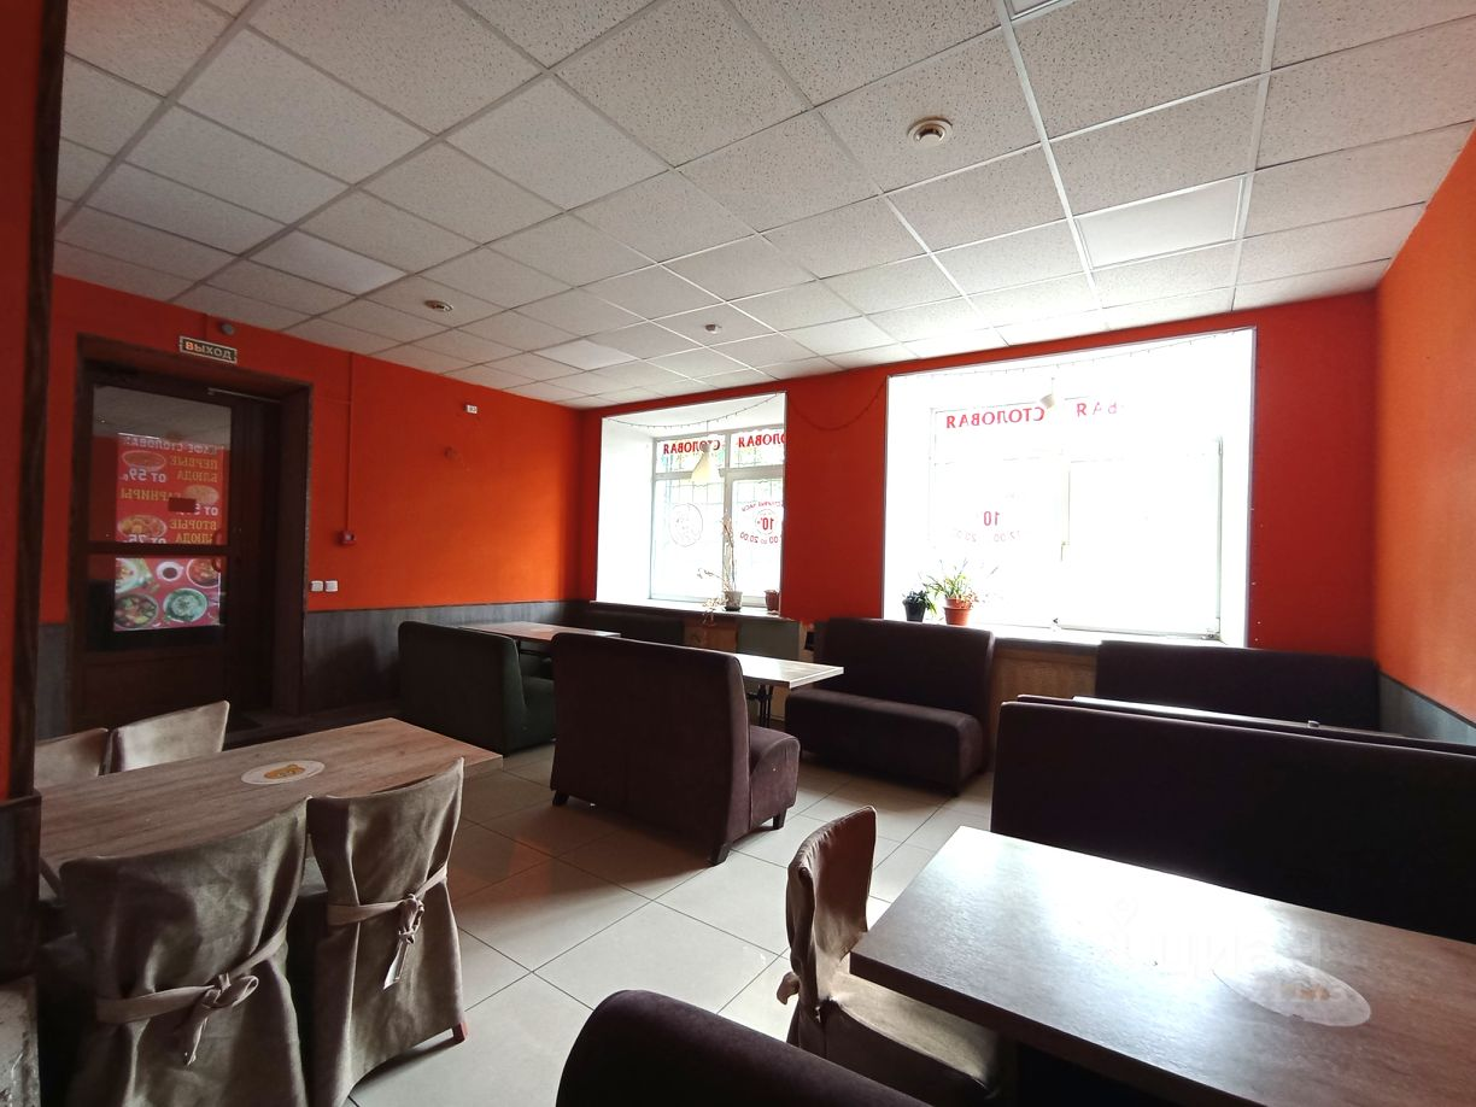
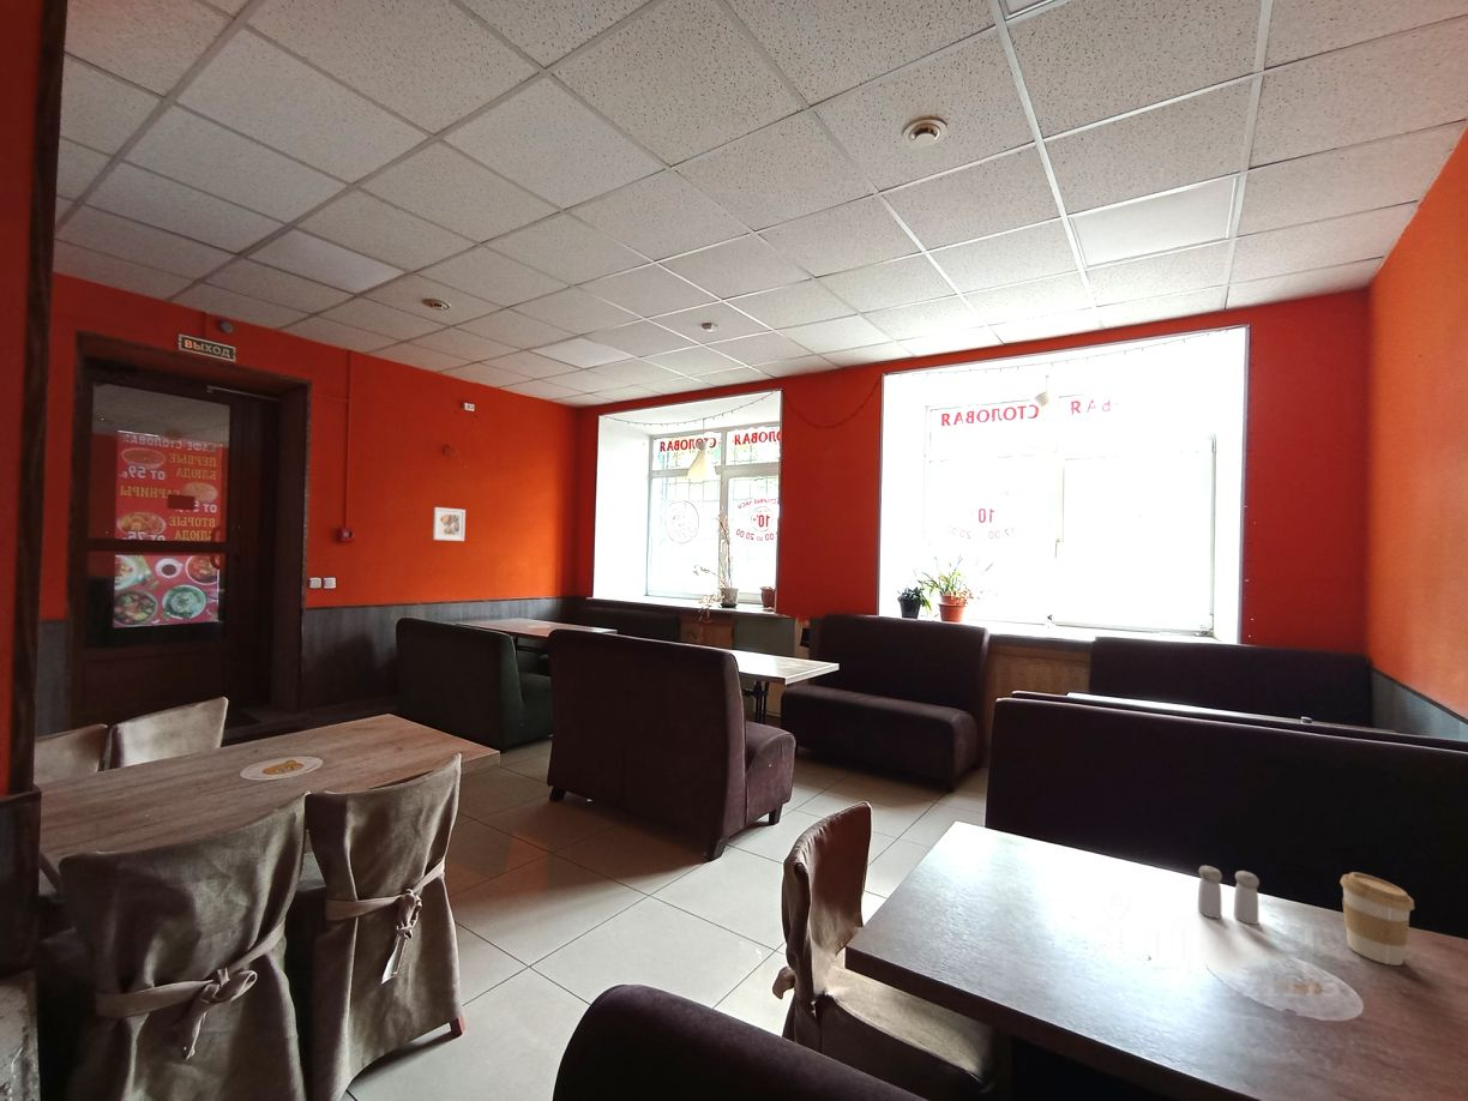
+ salt and pepper shaker (1234, 895)
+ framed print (449, 524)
+ coffee cup (1376, 916)
